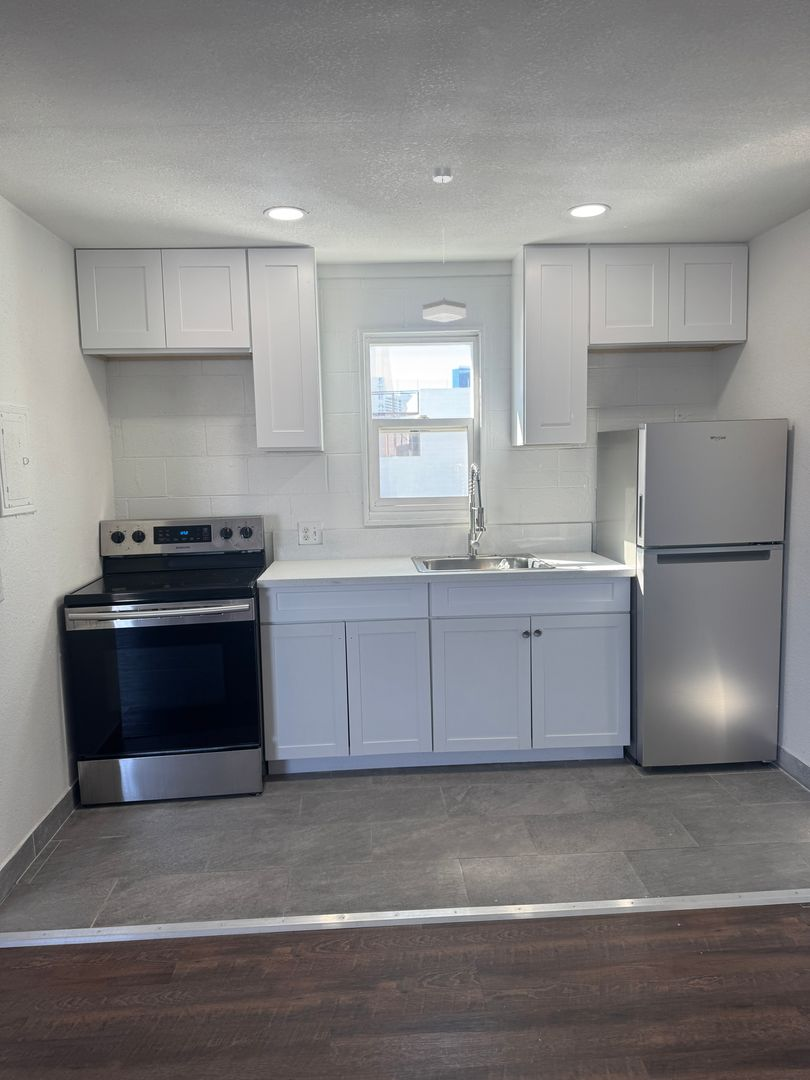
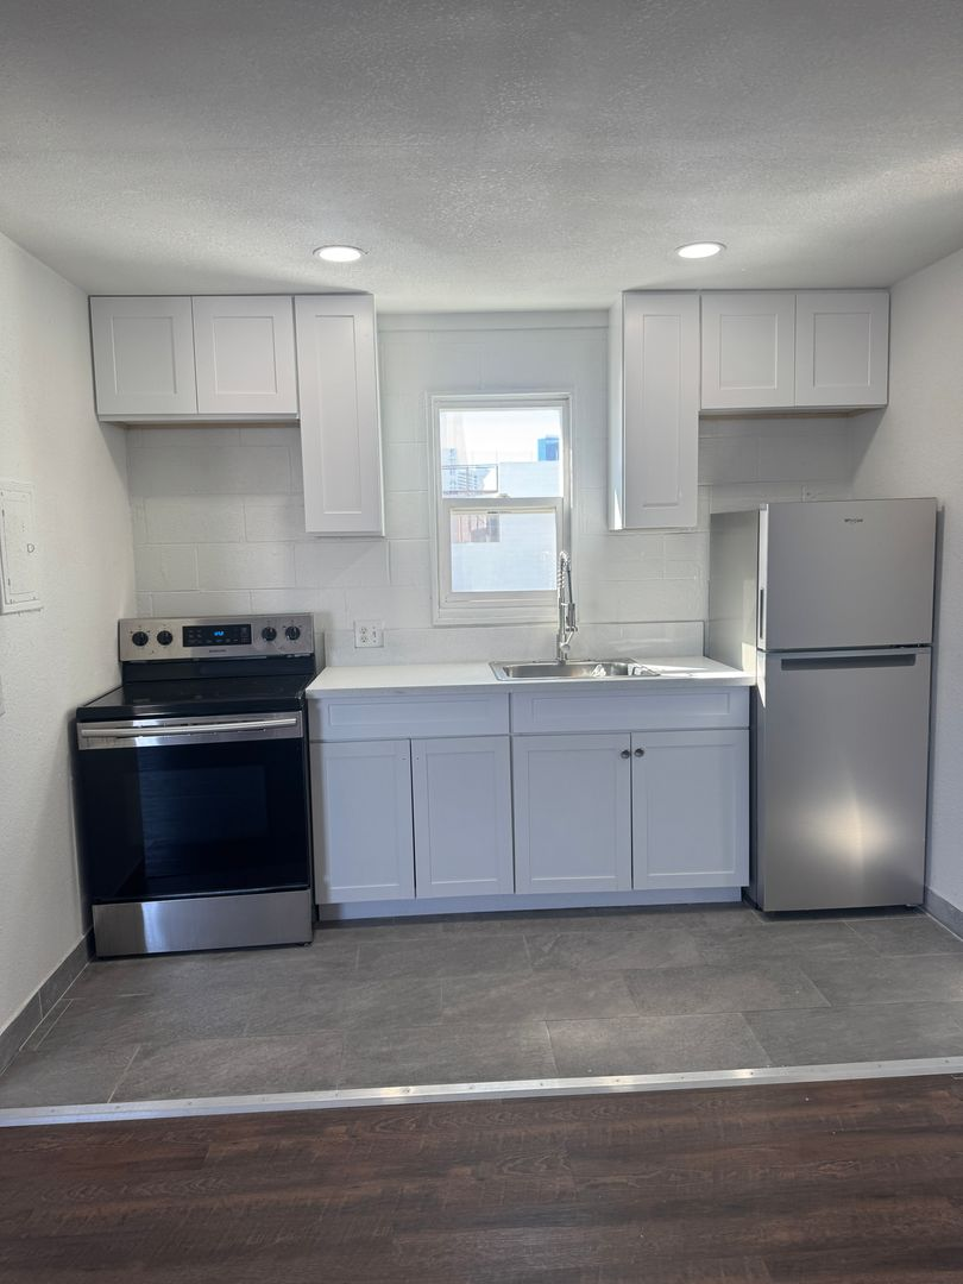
- pendant lamp (443, 245)
